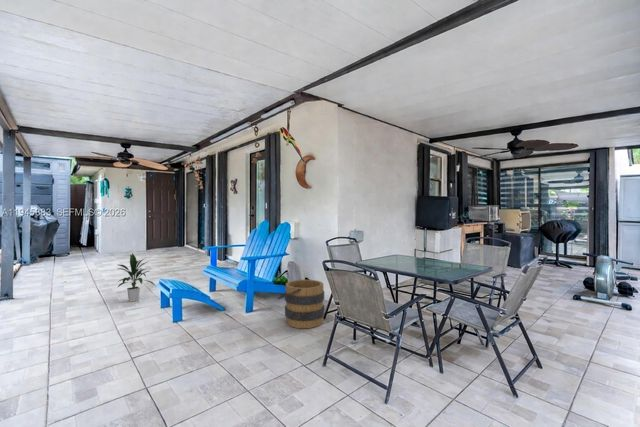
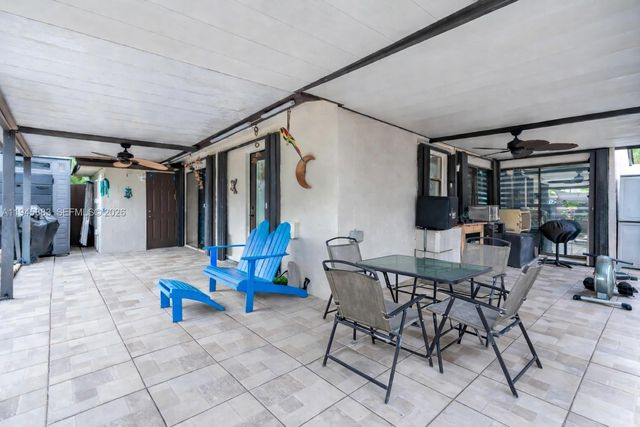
- bucket (301, 302)
- indoor plant (134, 277)
